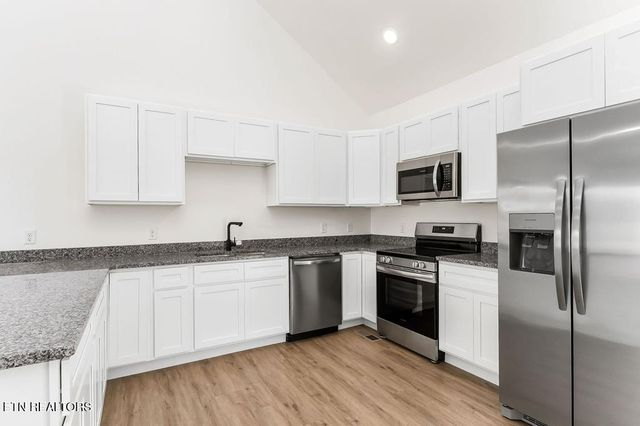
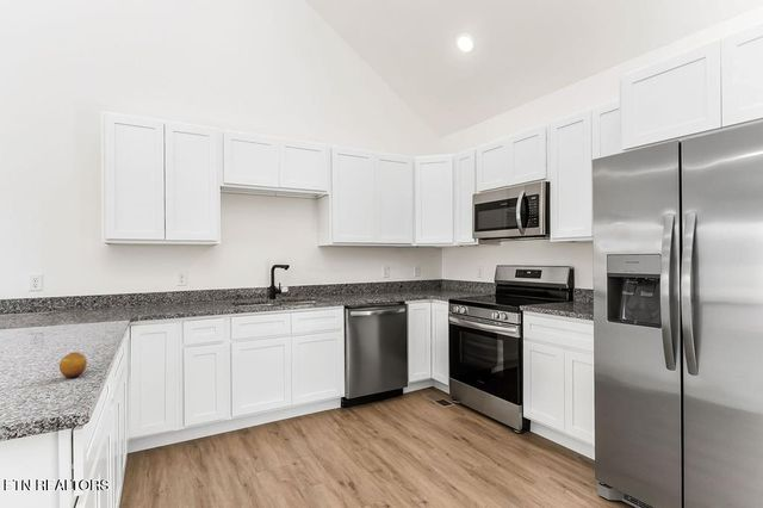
+ fruit (73, 364)
